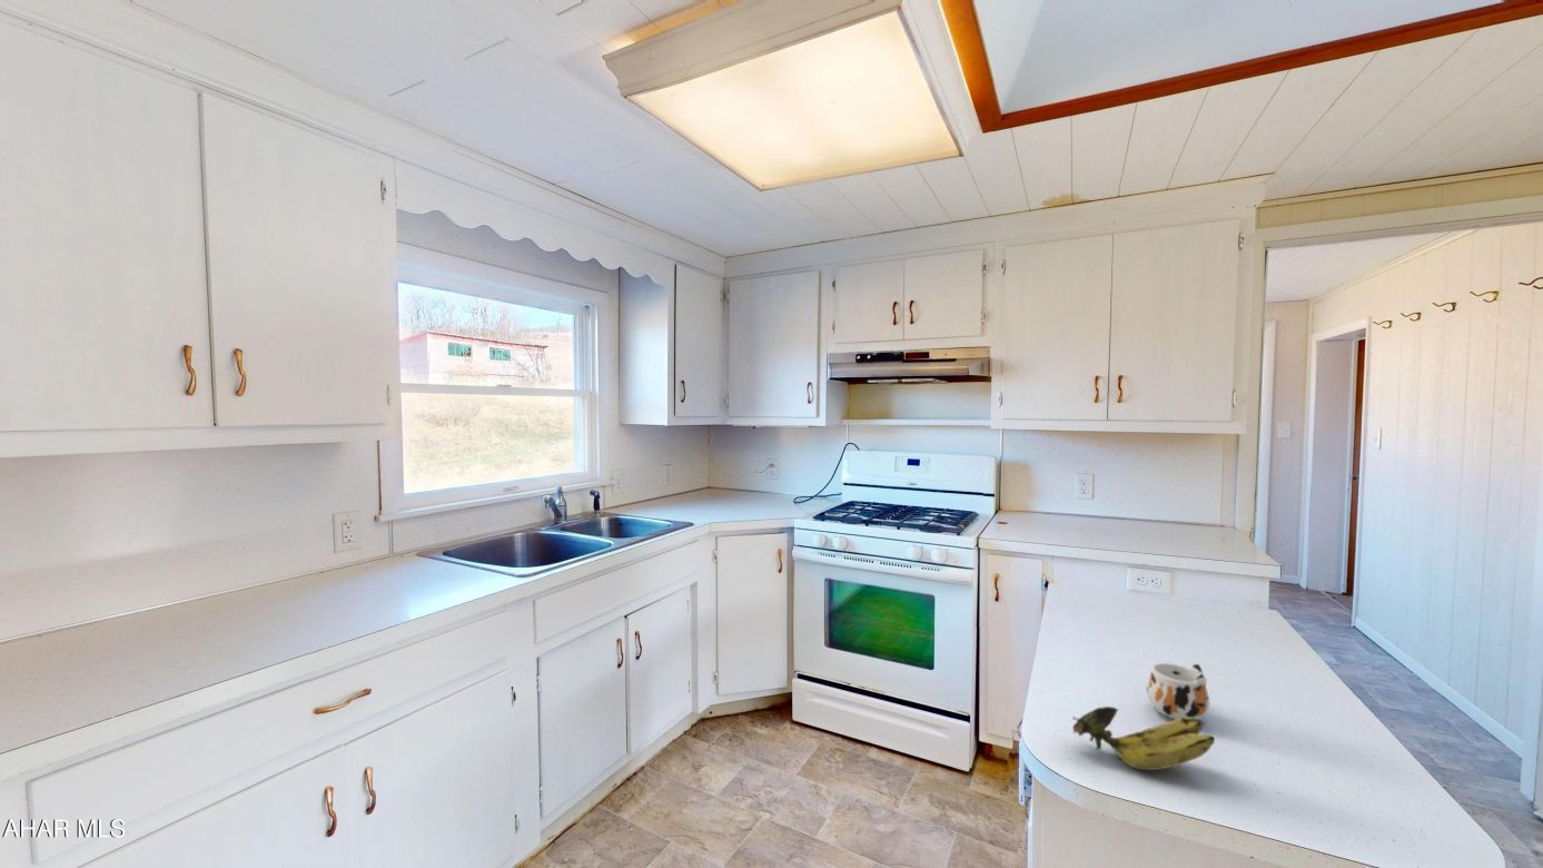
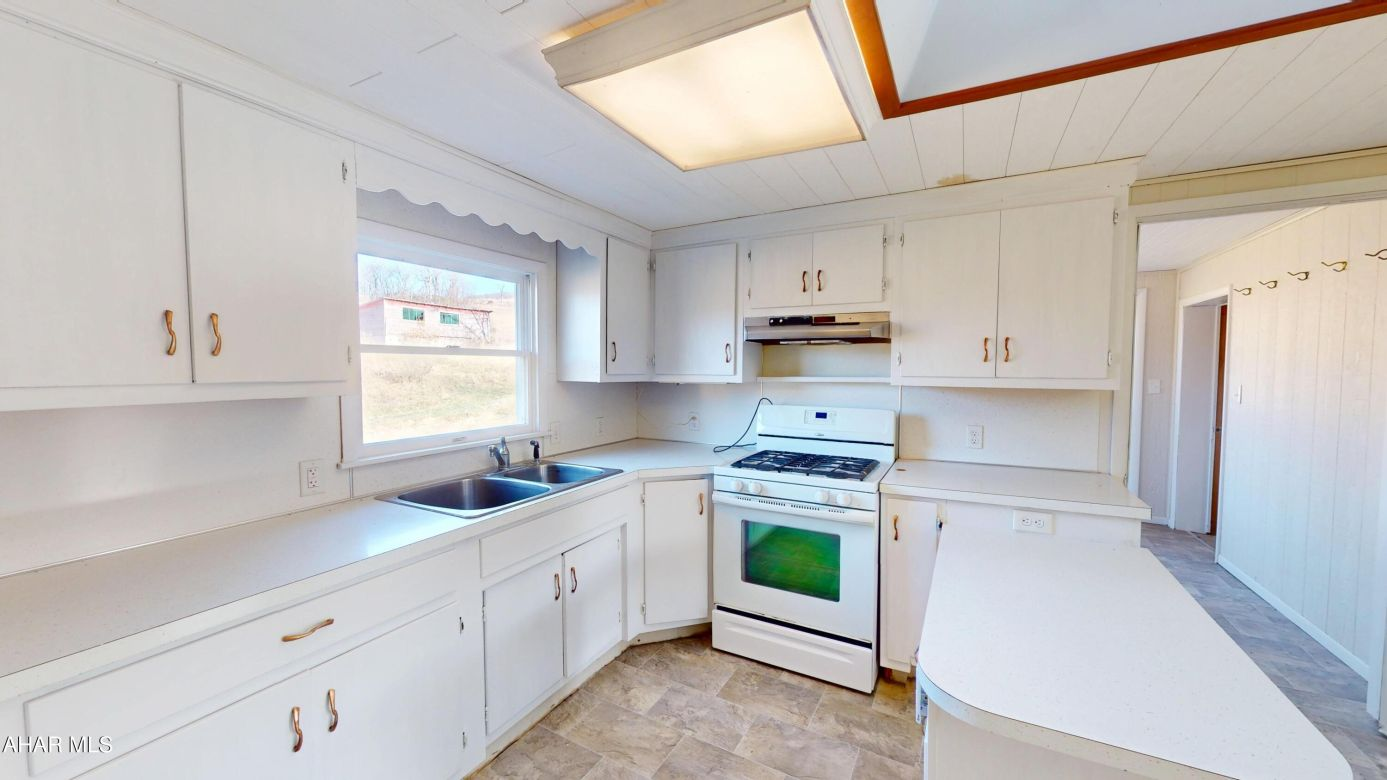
- banana (1140, 737)
- mug (1177, 685)
